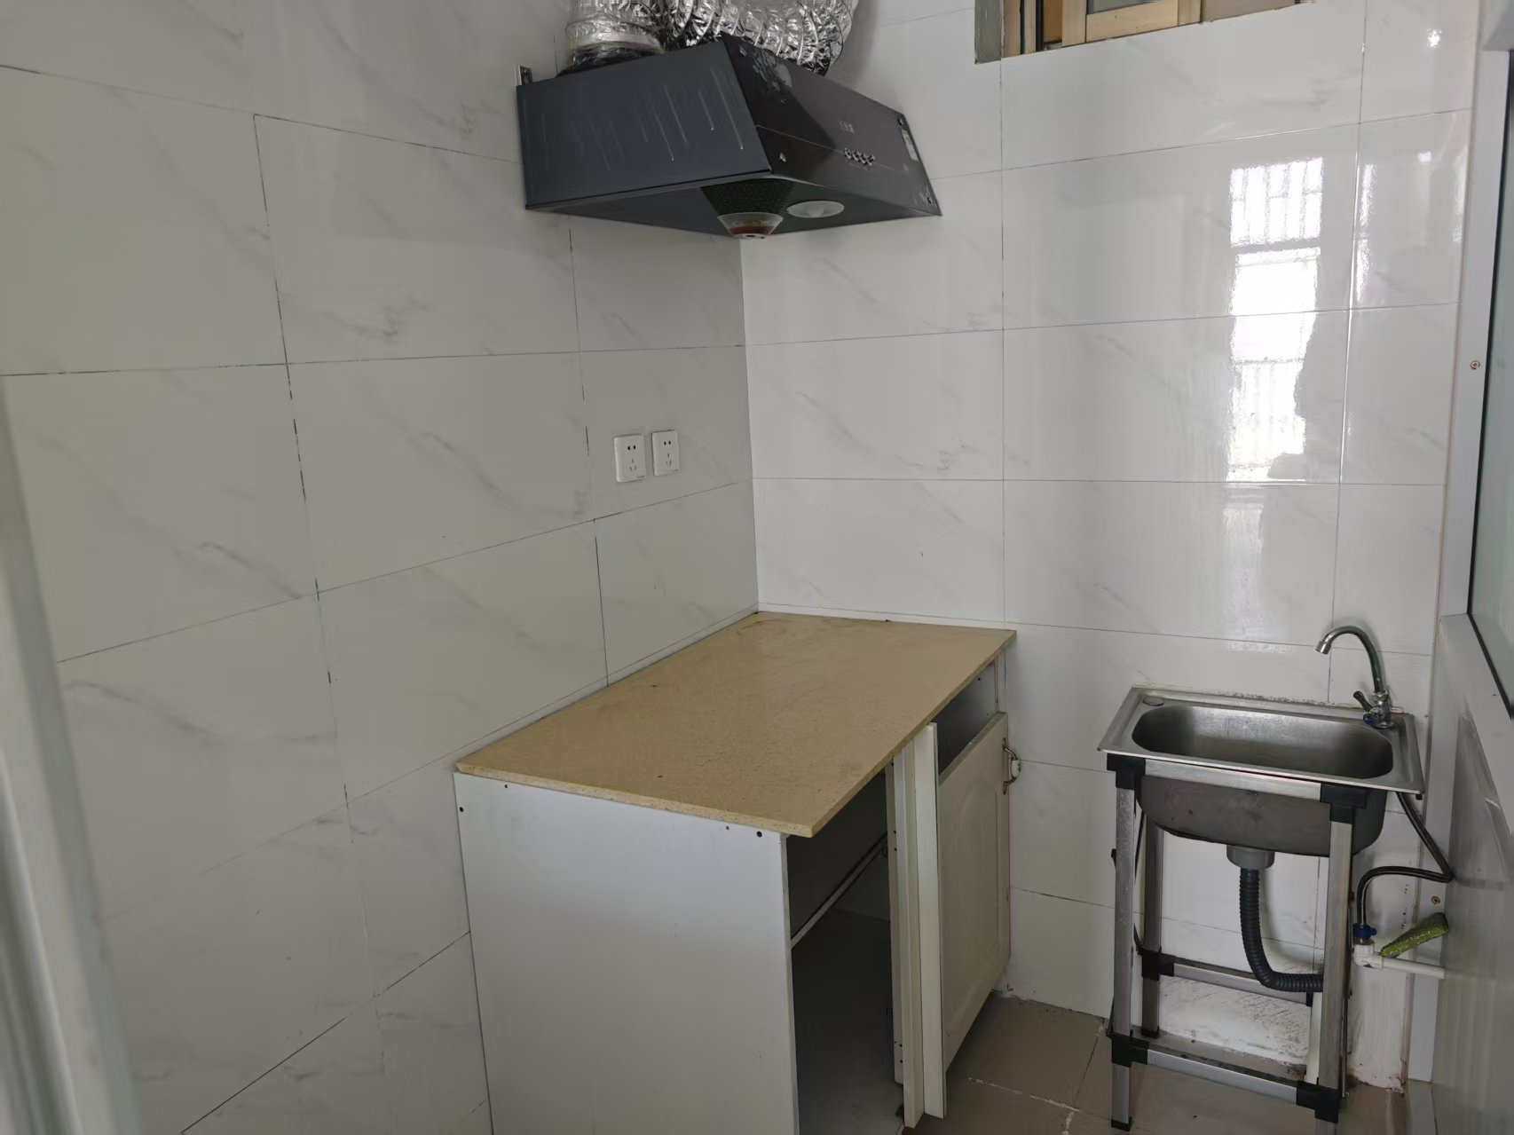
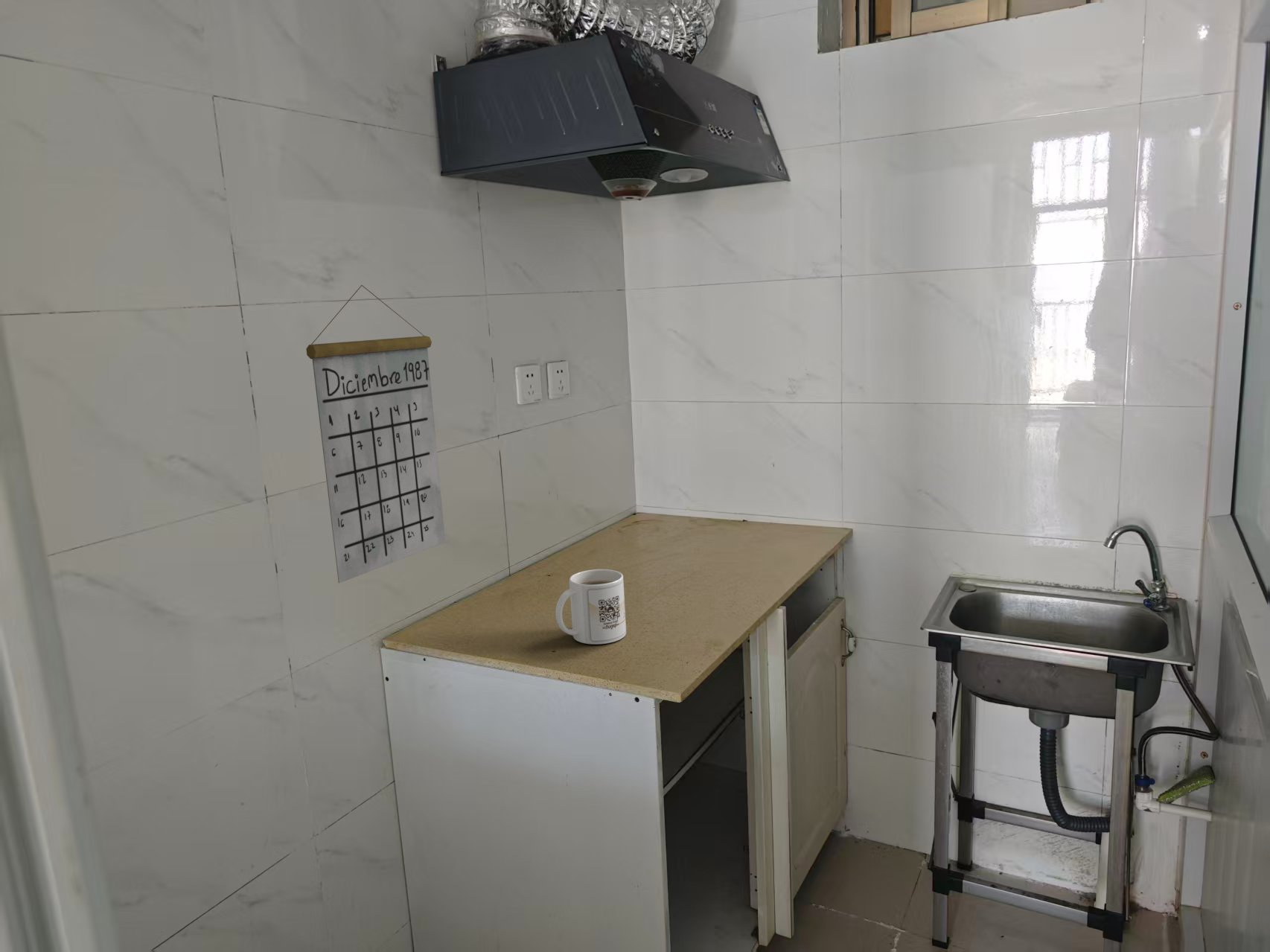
+ calendar (381, 427)
+ mug (591, 607)
